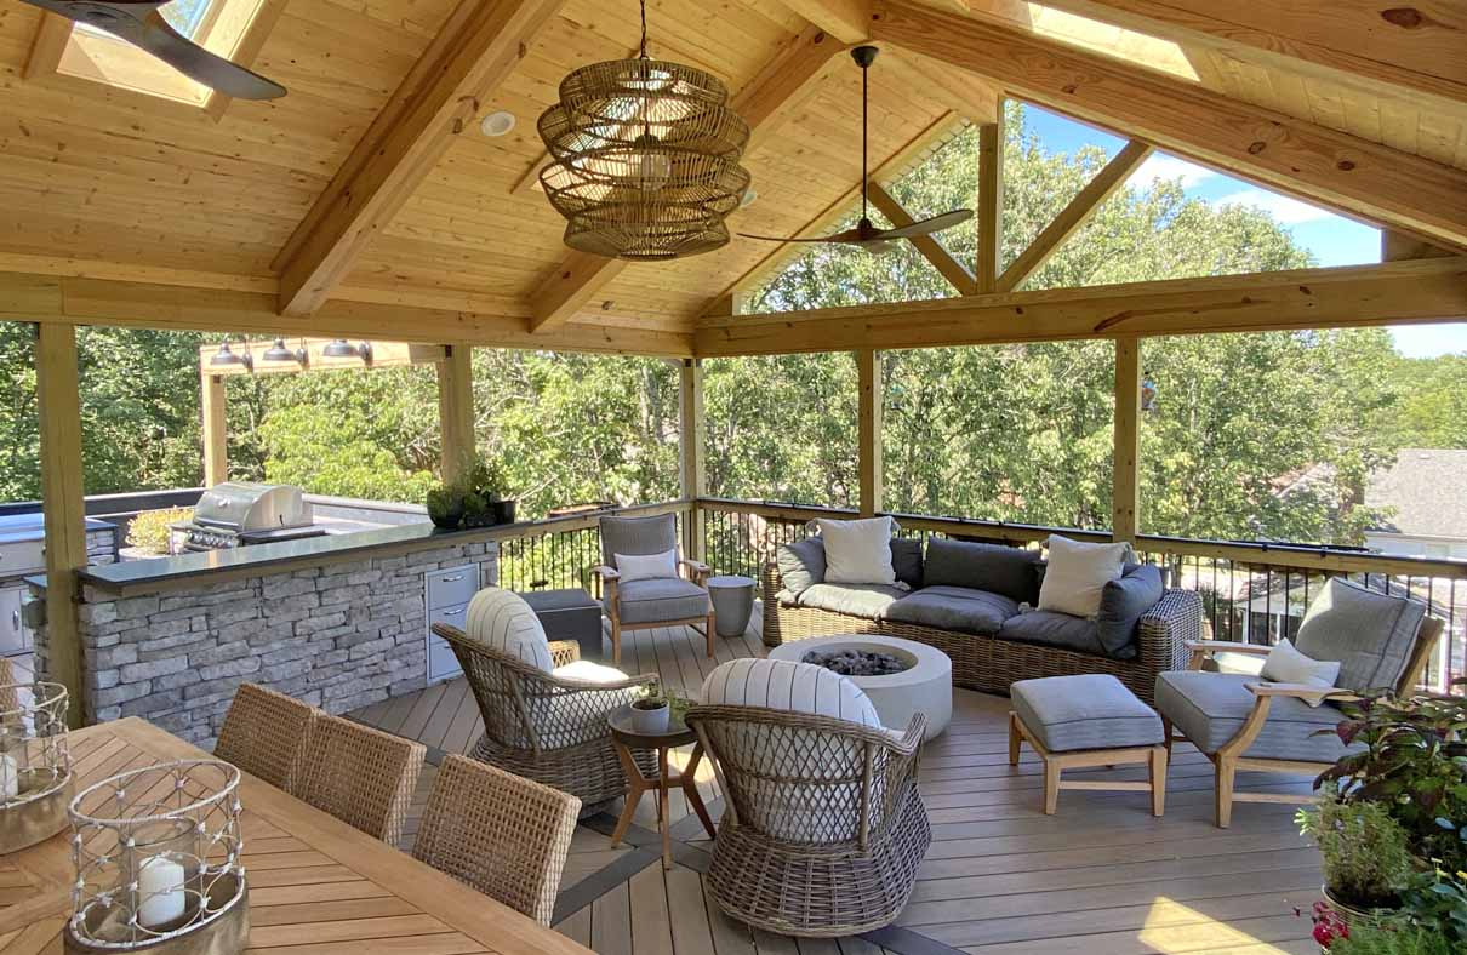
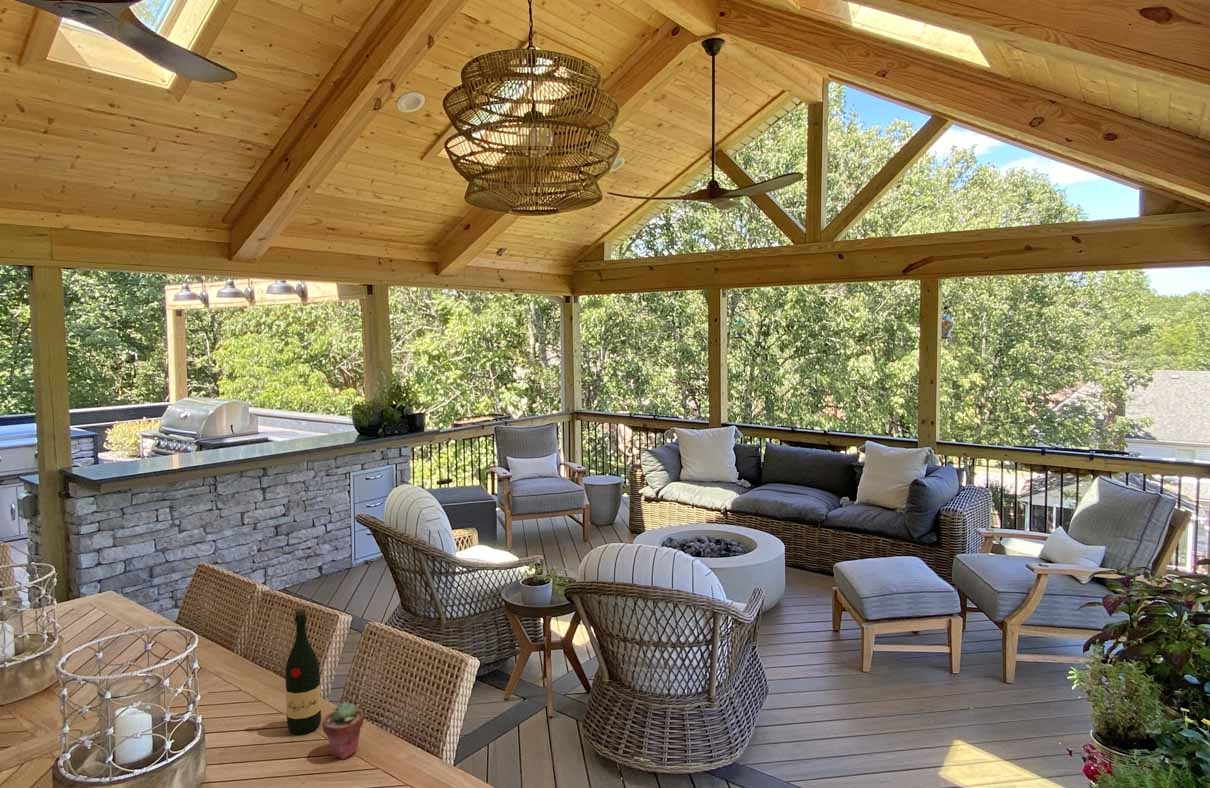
+ wine bottle (302, 668)
+ potted succulent (343, 727)
